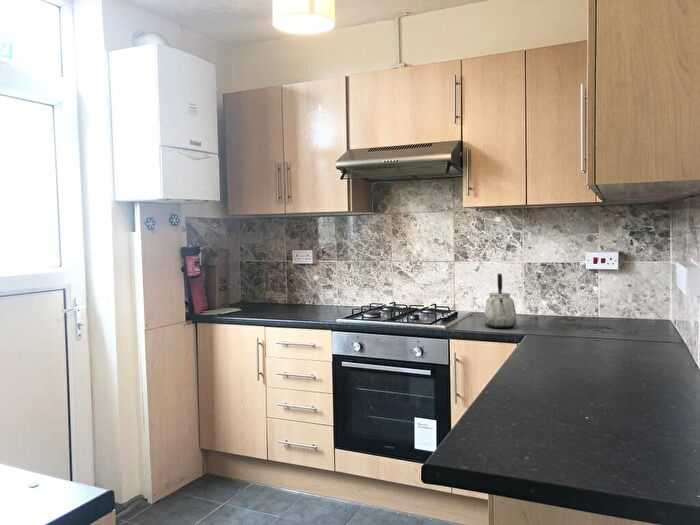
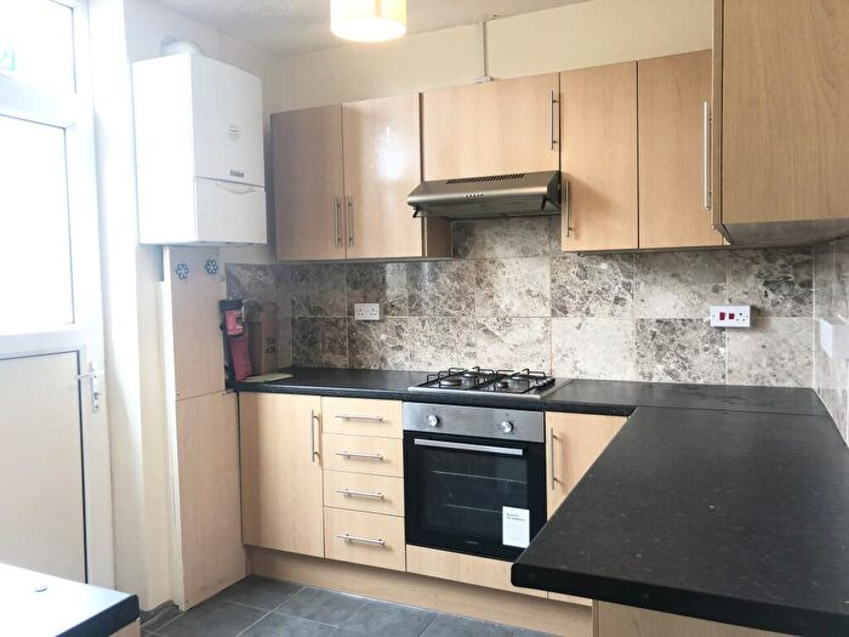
- kettle (500, 301)
